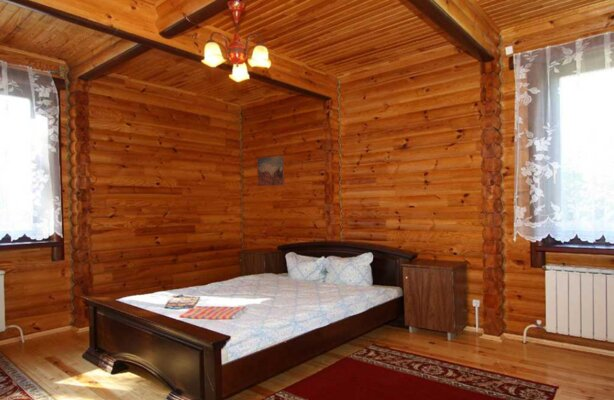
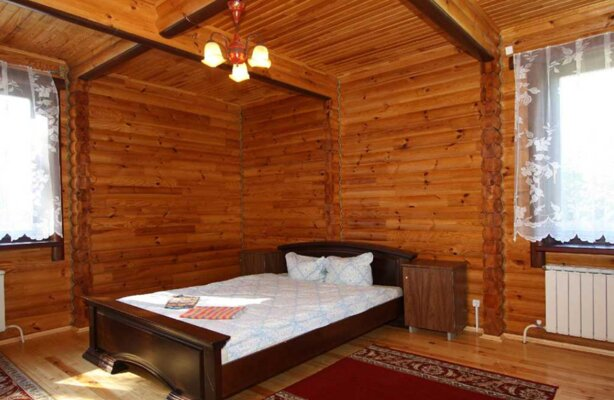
- wall art (270, 171)
